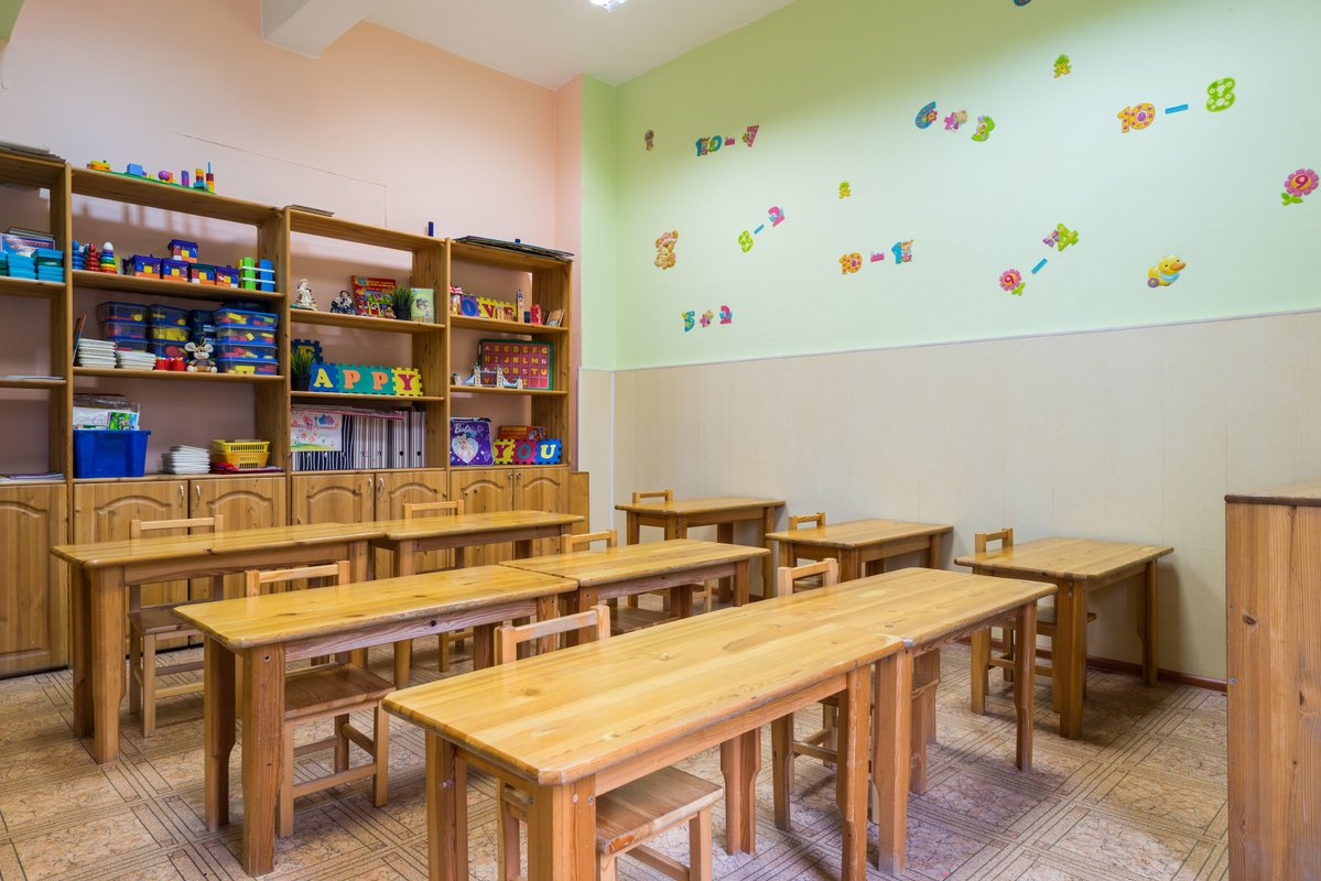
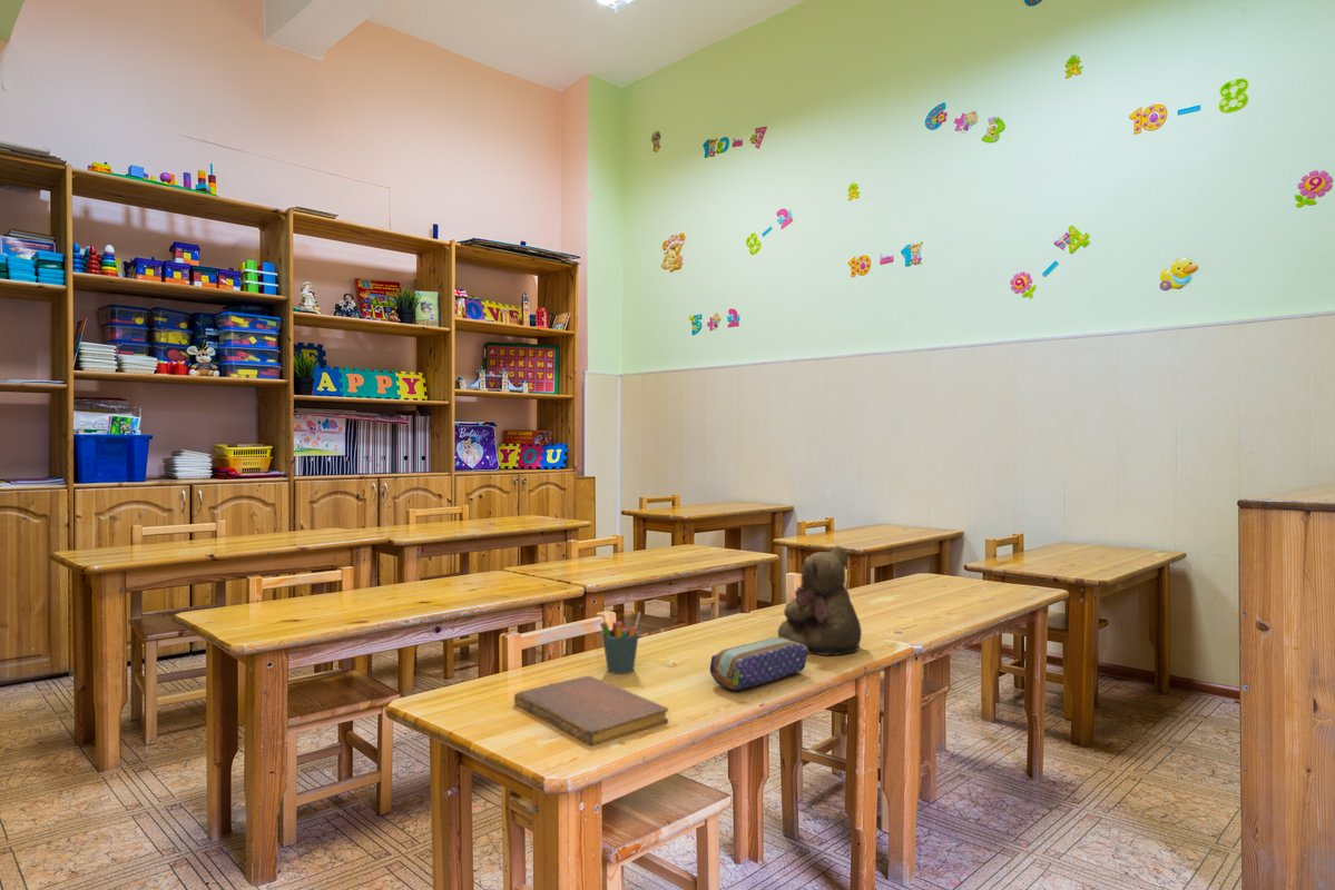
+ pencil case (758, 661)
+ notebook (589, 706)
+ pen holder (620, 642)
+ teddy bear (827, 596)
